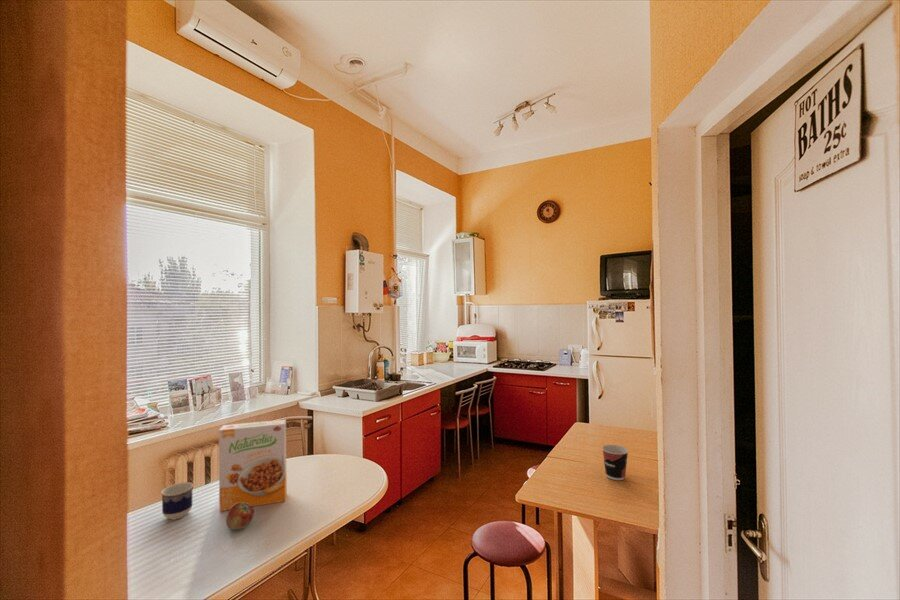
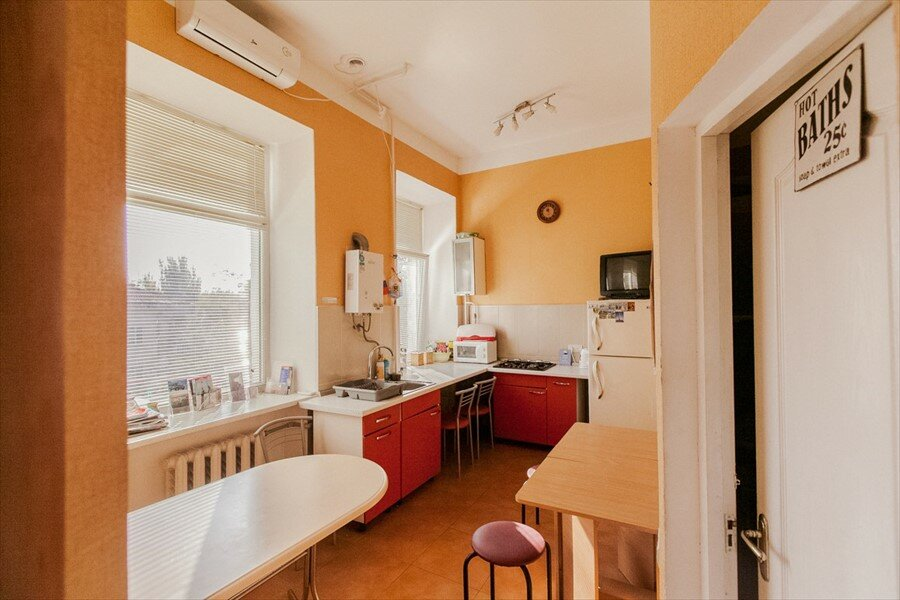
- fruit (240, 516)
- cup (175, 500)
- cup (615, 462)
- cereal box (254, 463)
